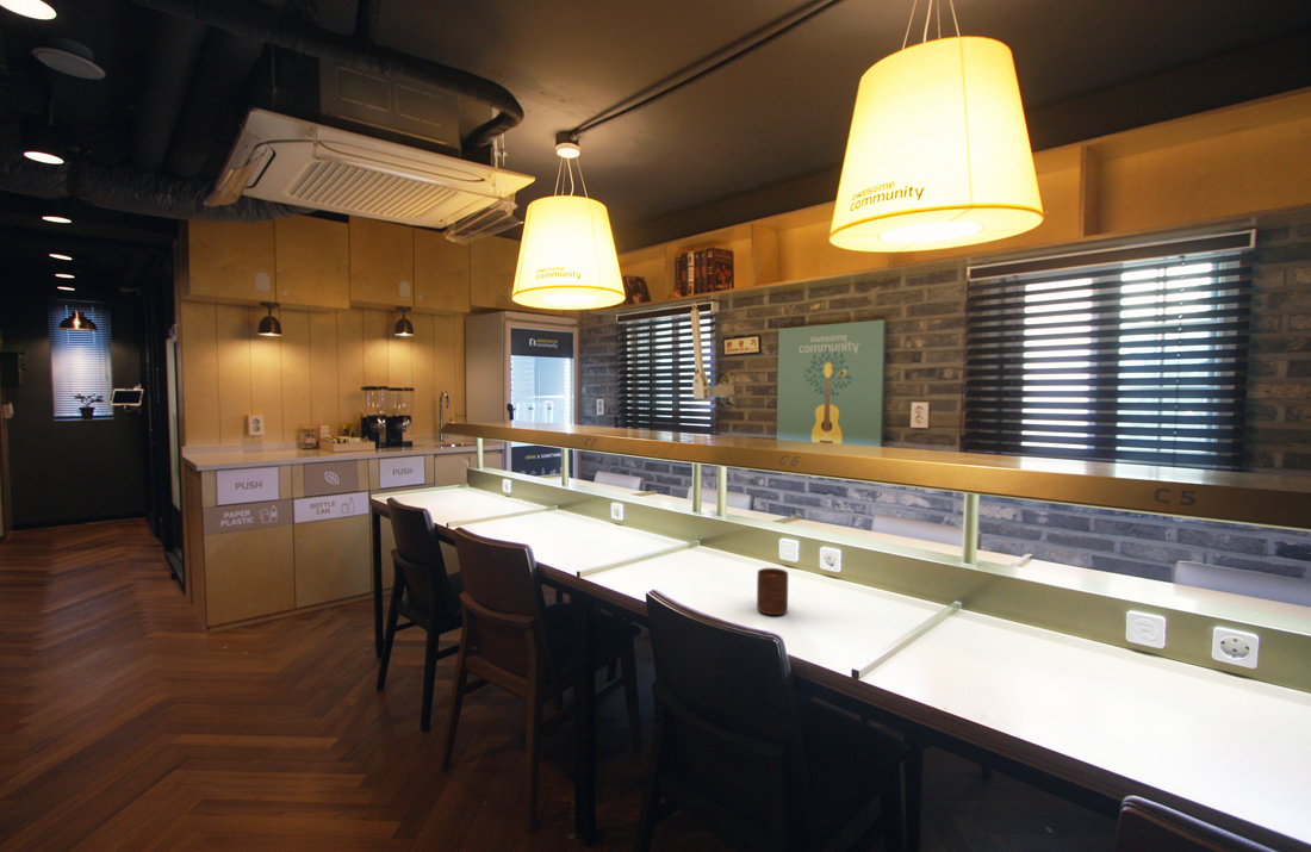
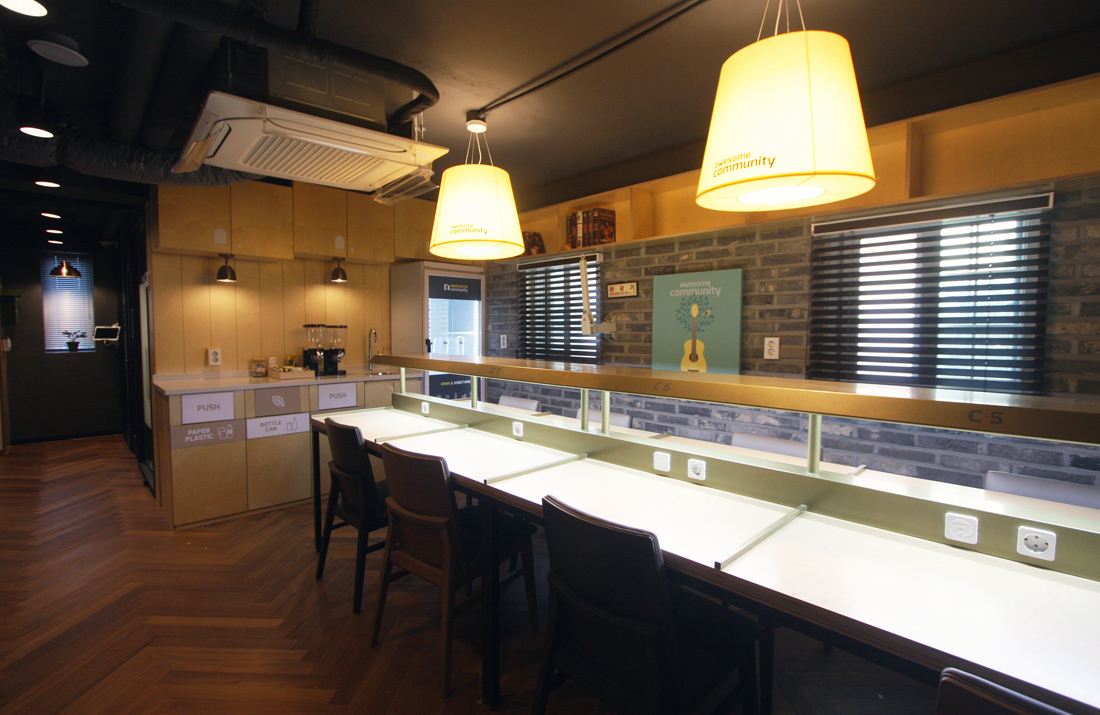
- cup (769, 590)
